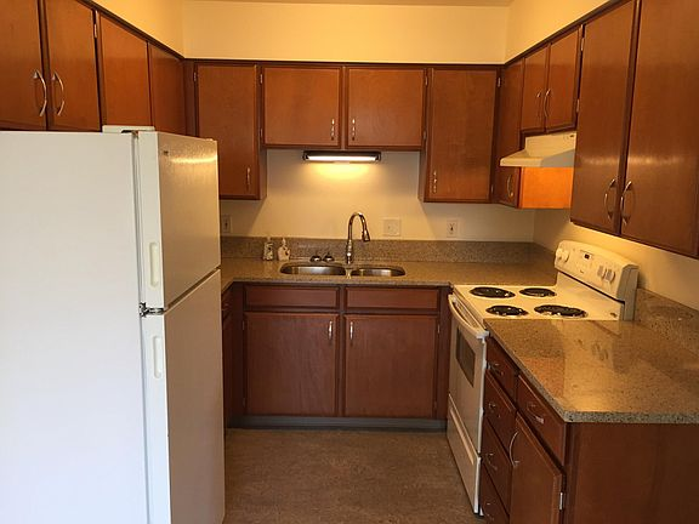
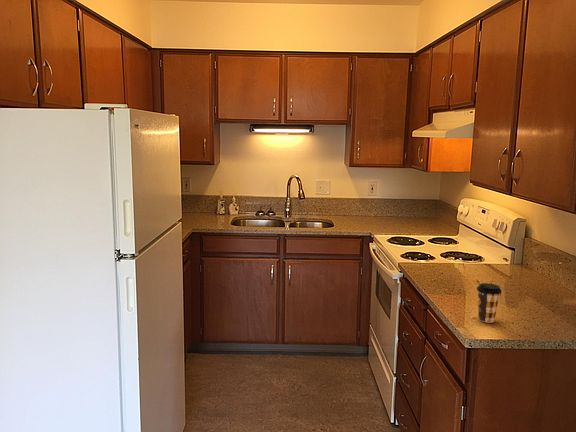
+ coffee cup (487, 302)
